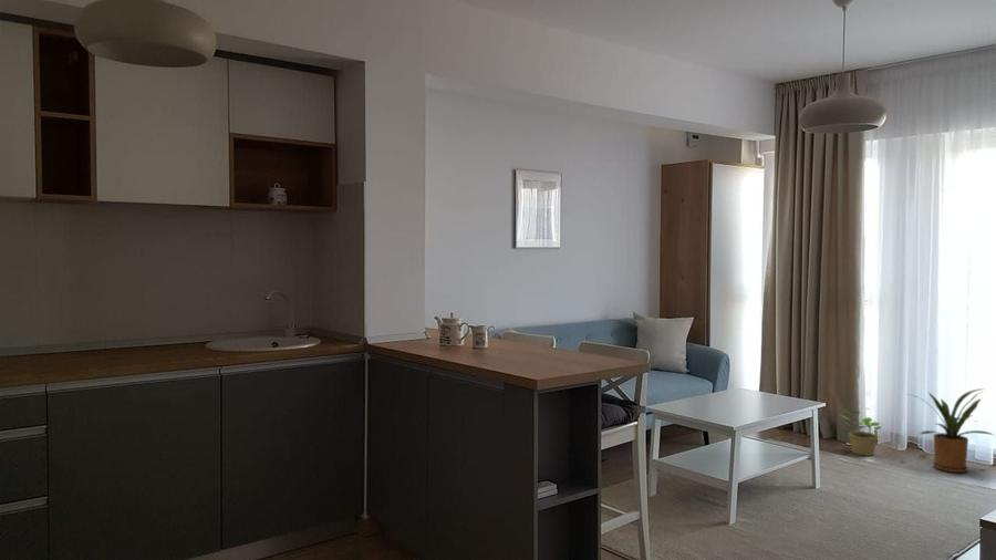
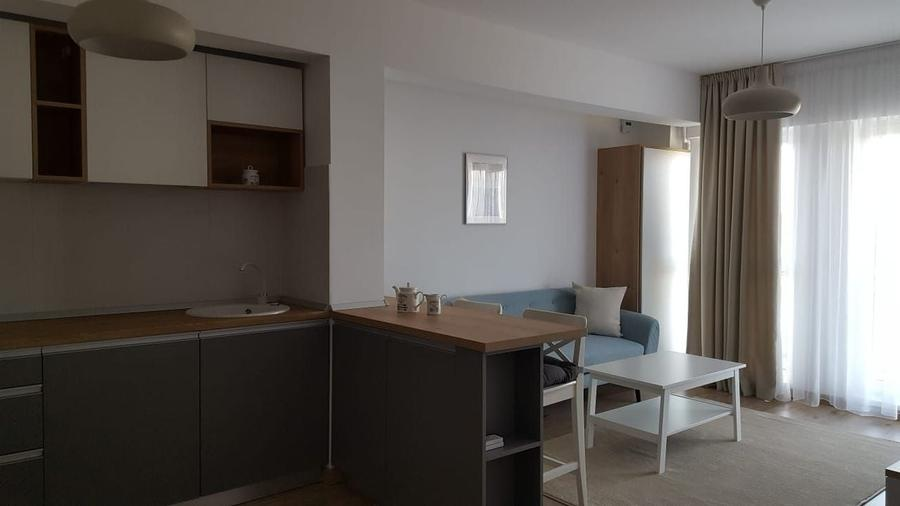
- house plant (950, 426)
- potted plant (860, 431)
